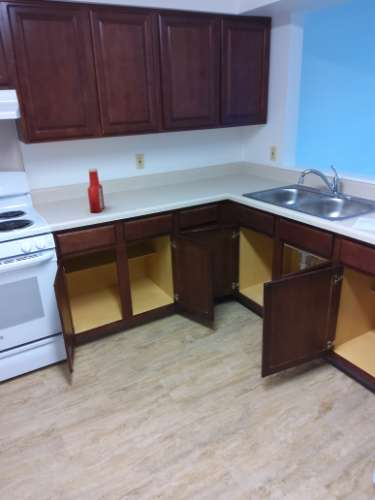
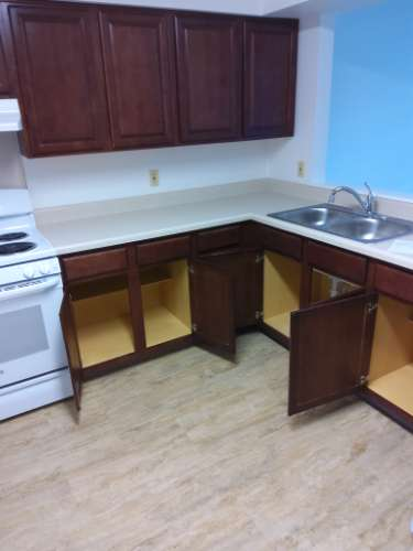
- soap bottle (95, 189)
